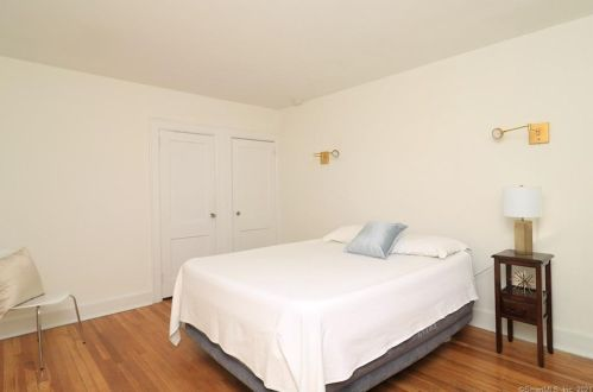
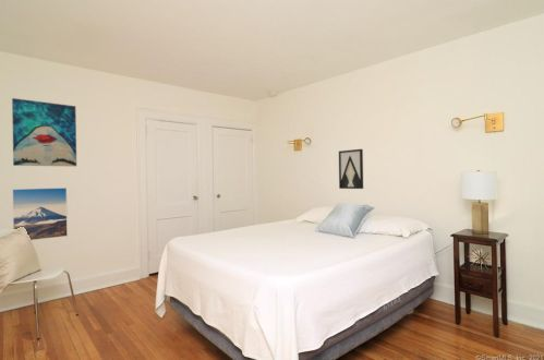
+ wall art (350, 169)
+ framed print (40, 213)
+ wall art (46, 134)
